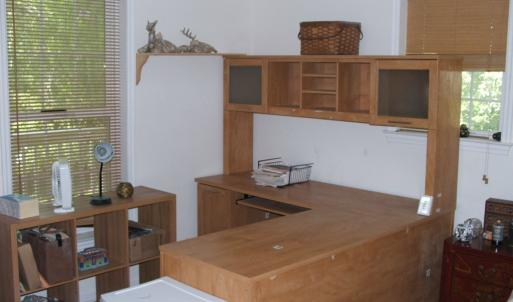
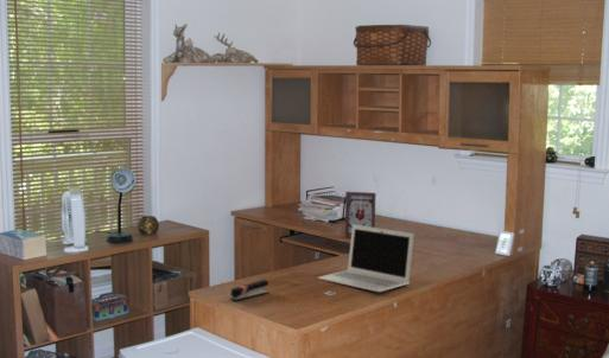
+ laptop (364, 256)
+ picture frame (361, 213)
+ stapler (249, 289)
